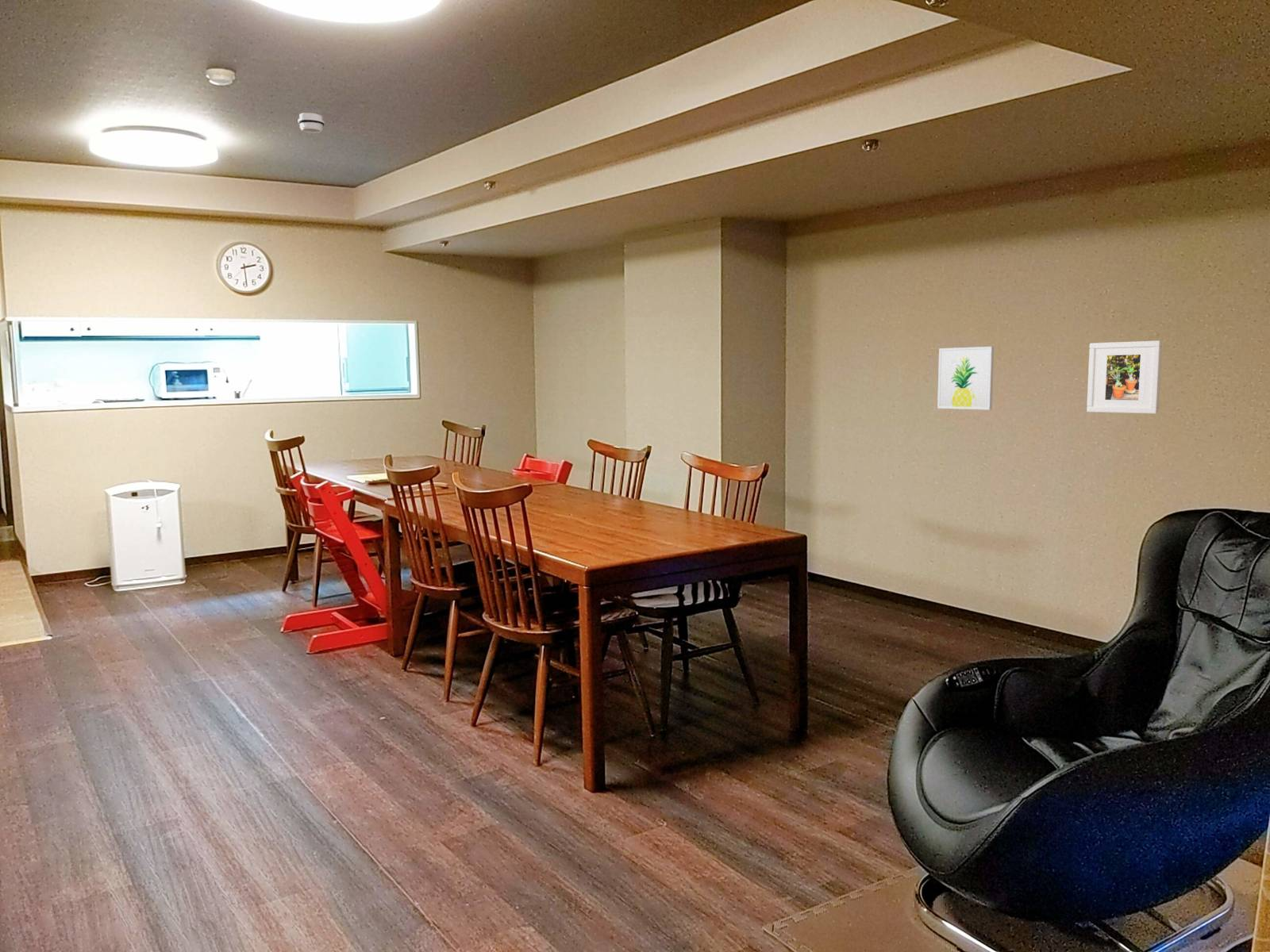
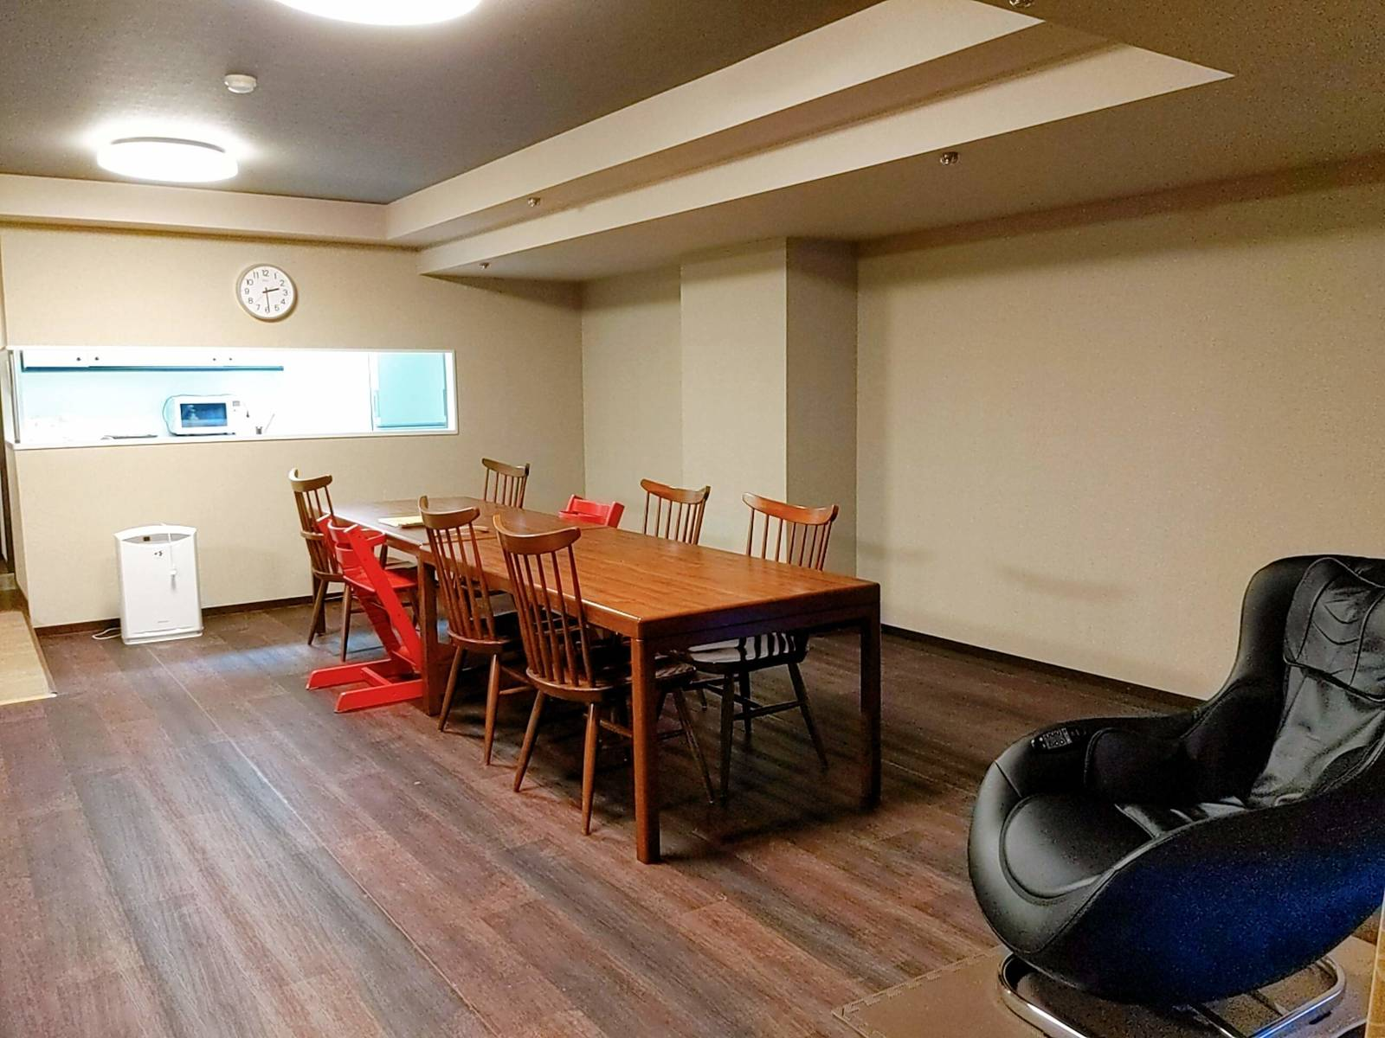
- smoke detector (311, 123)
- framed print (1123, 377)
- wall art (964, 378)
